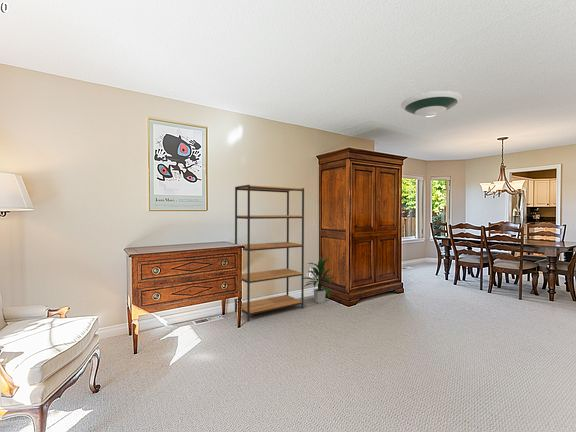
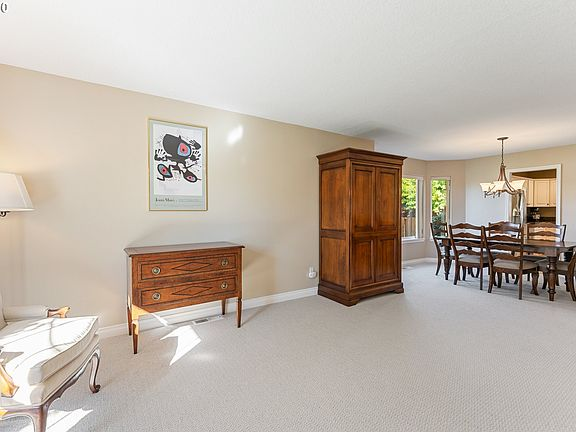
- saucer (430, 108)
- bookshelf (270, 248)
- indoor plant (319, 279)
